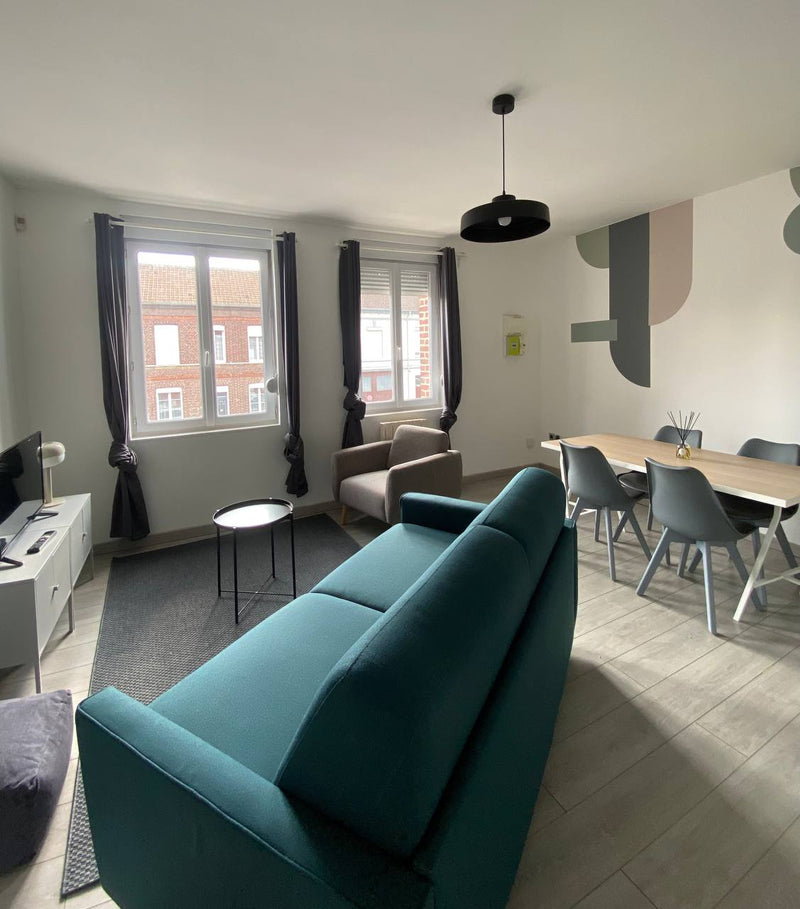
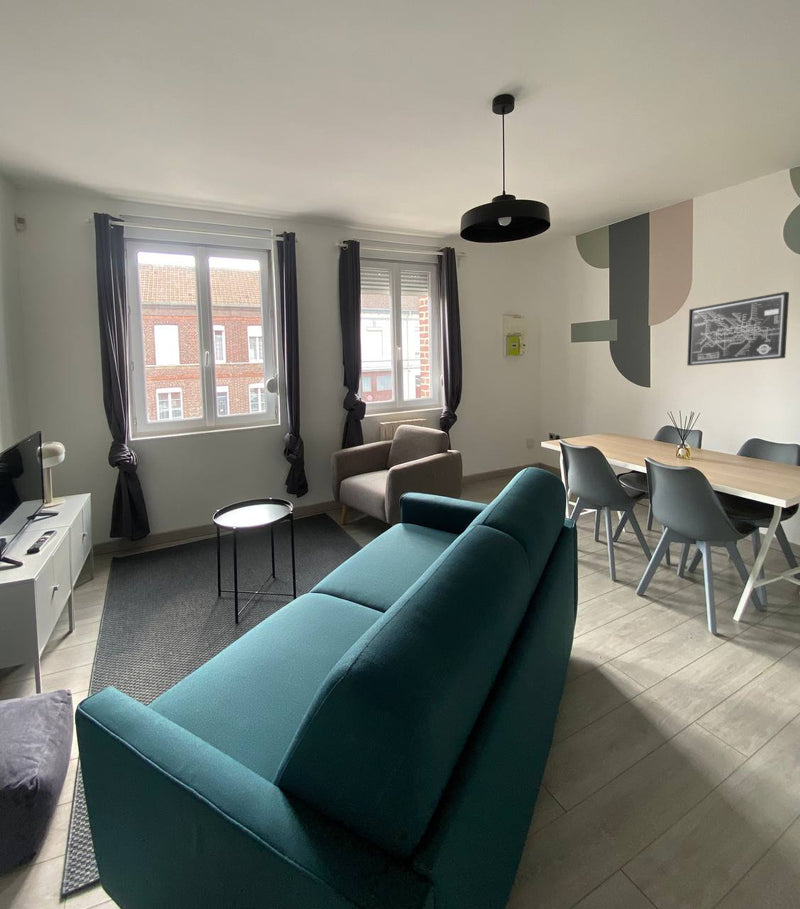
+ wall art (733, 331)
